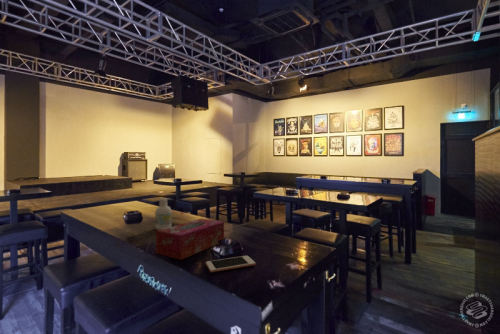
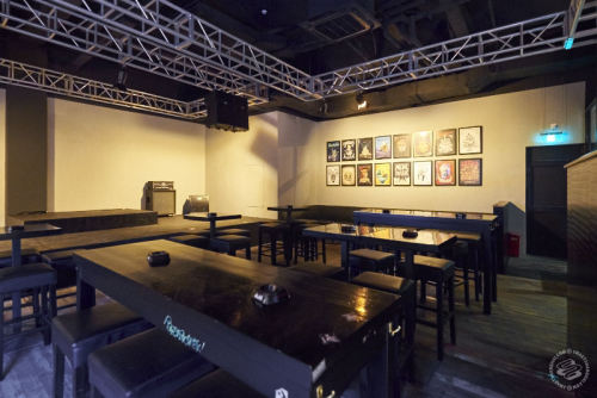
- tissue box (192, 236)
- cell phone (230, 263)
- bottle (163, 213)
